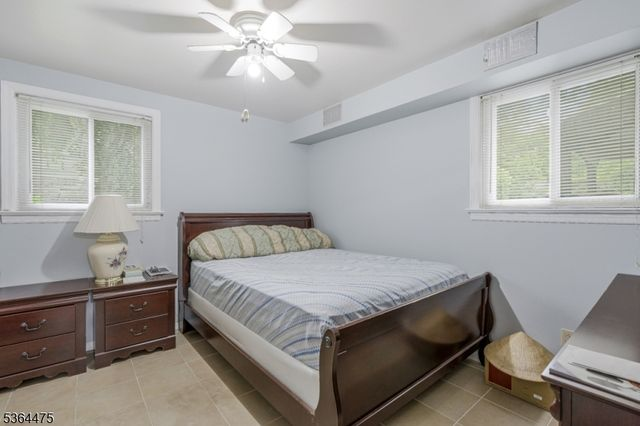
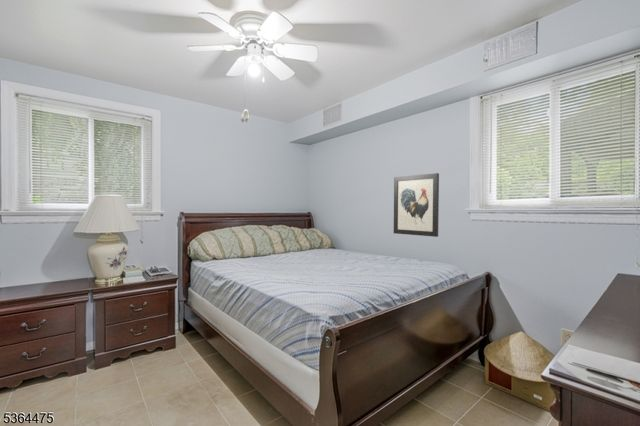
+ wall art (414, 205)
